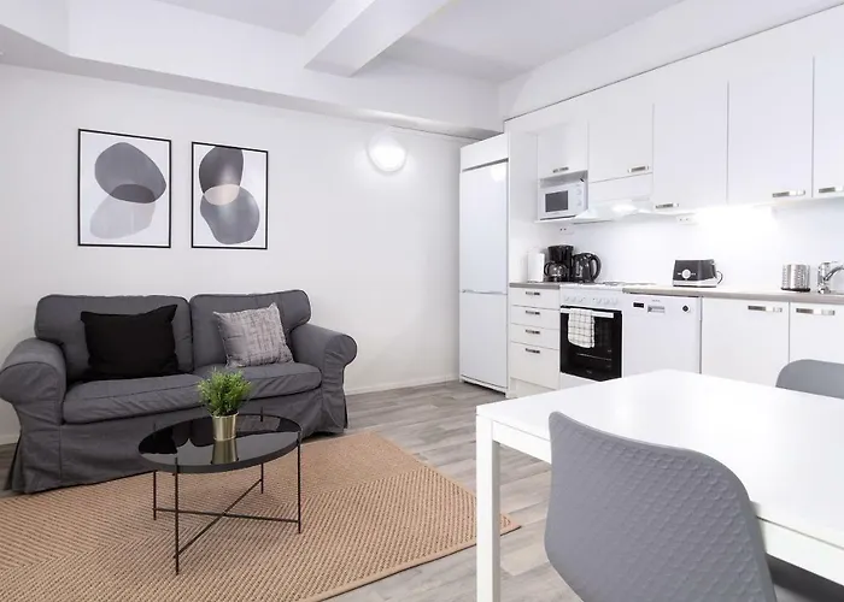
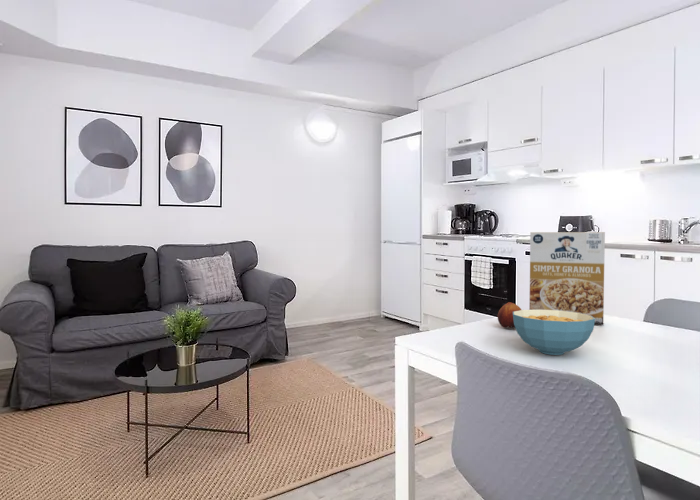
+ cereal box (566, 276)
+ fruit (510, 315)
+ cereal bowl (551, 333)
